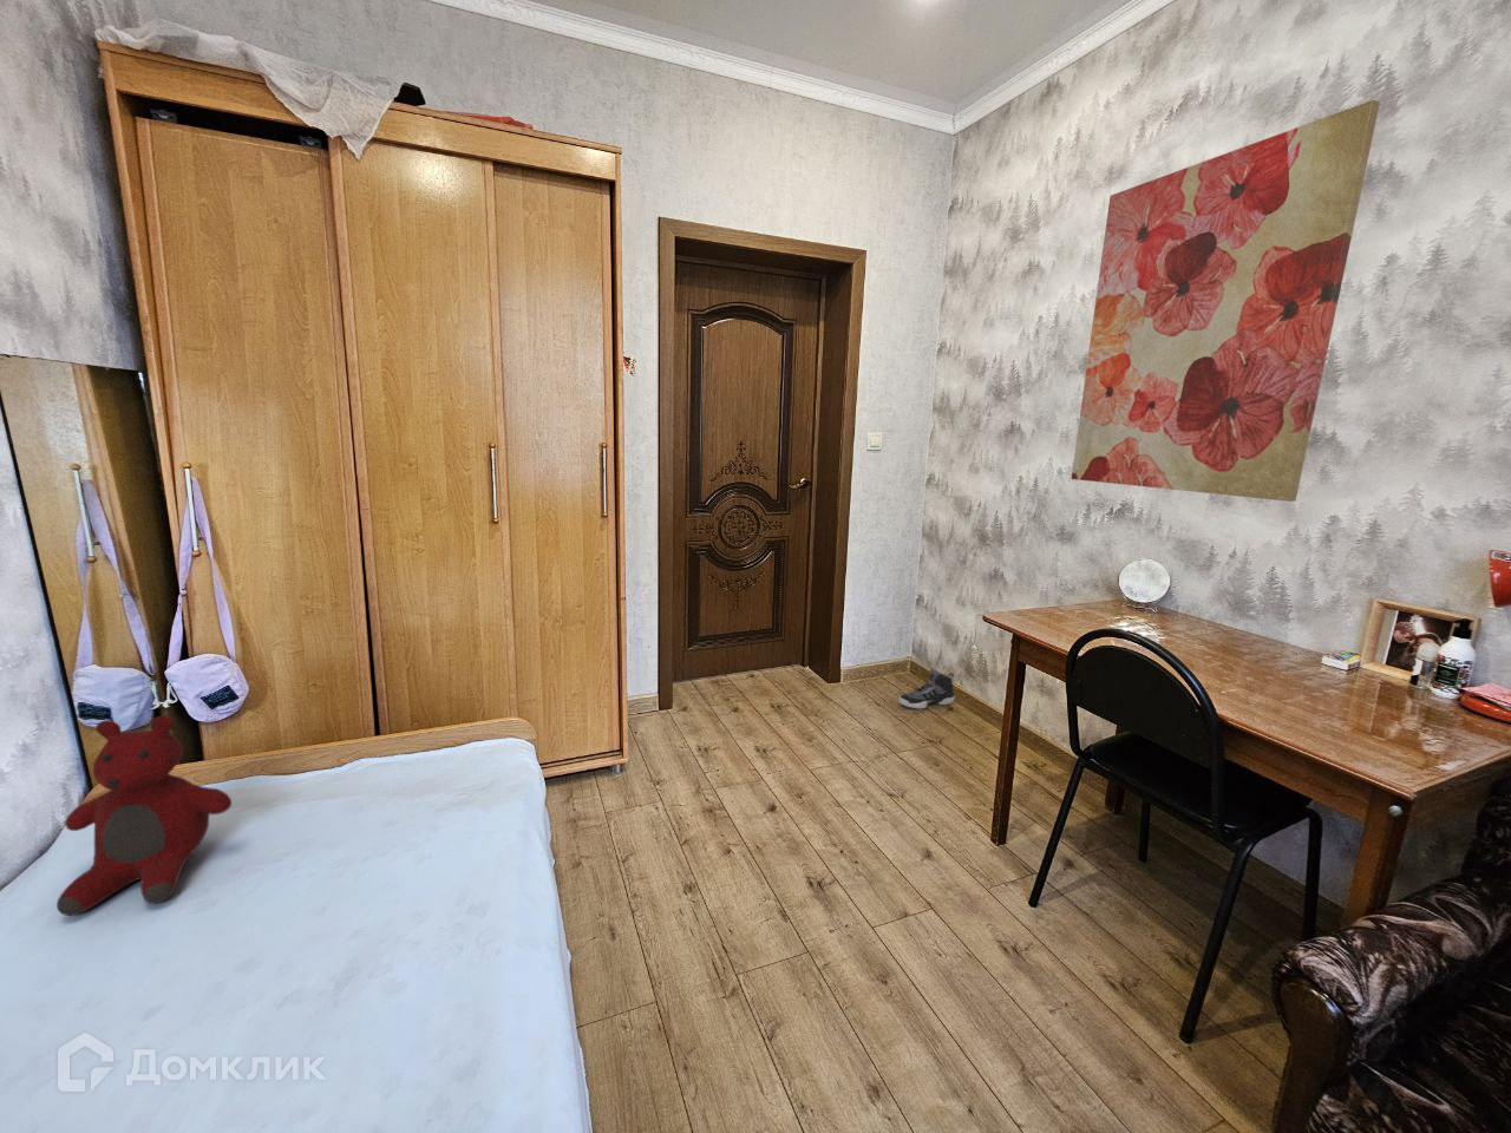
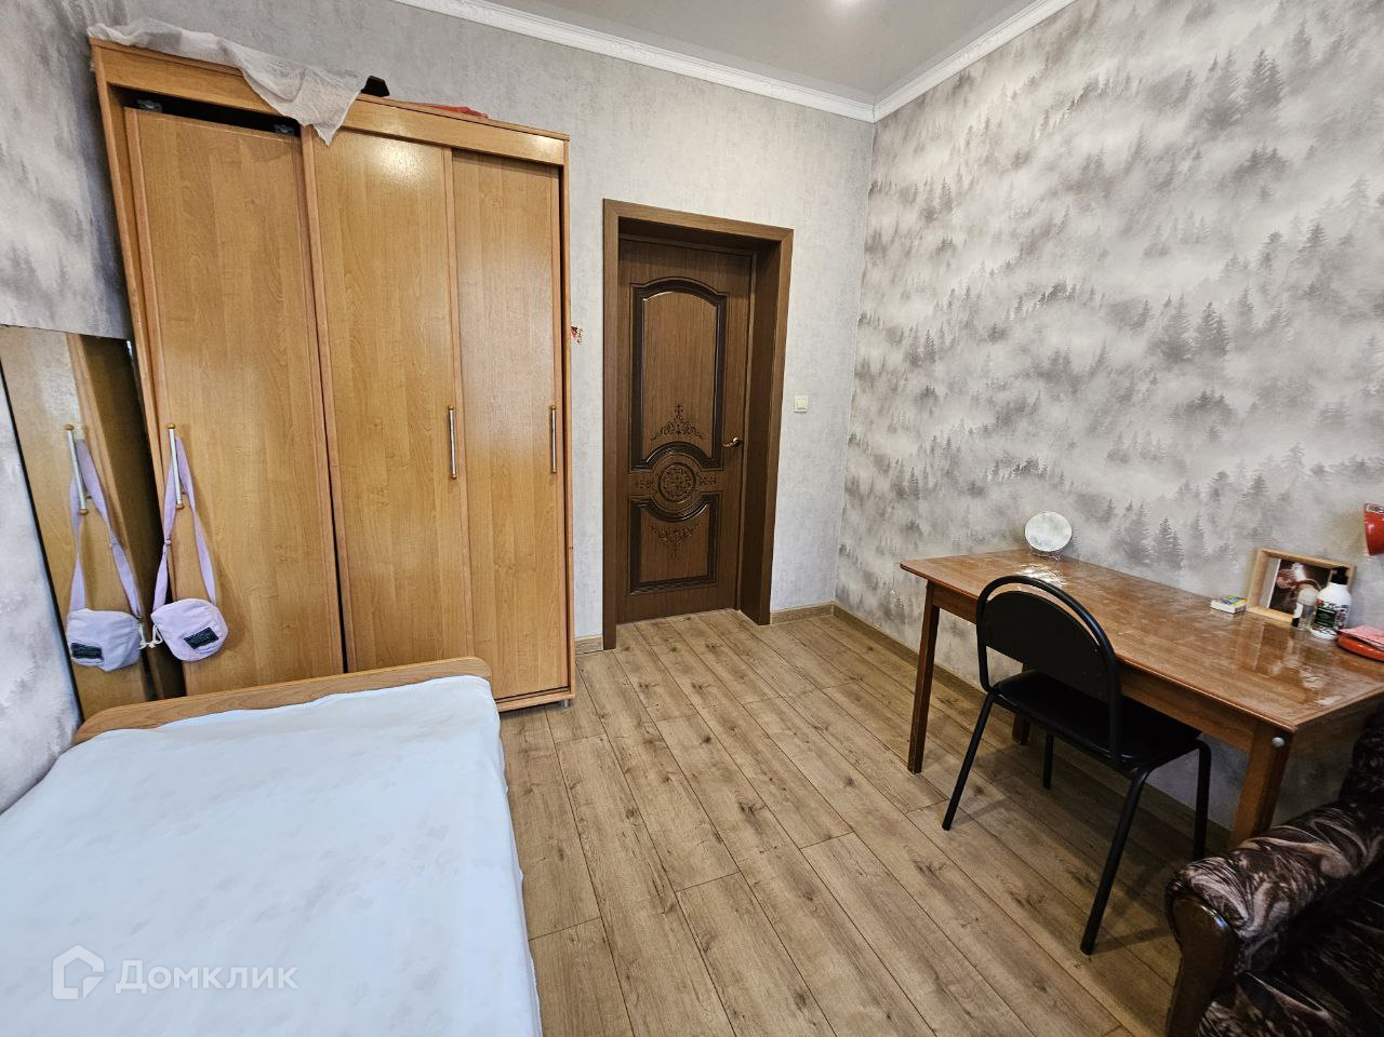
- sneaker (927, 687)
- teddy bear (132, 805)
- wall art (1192, 331)
